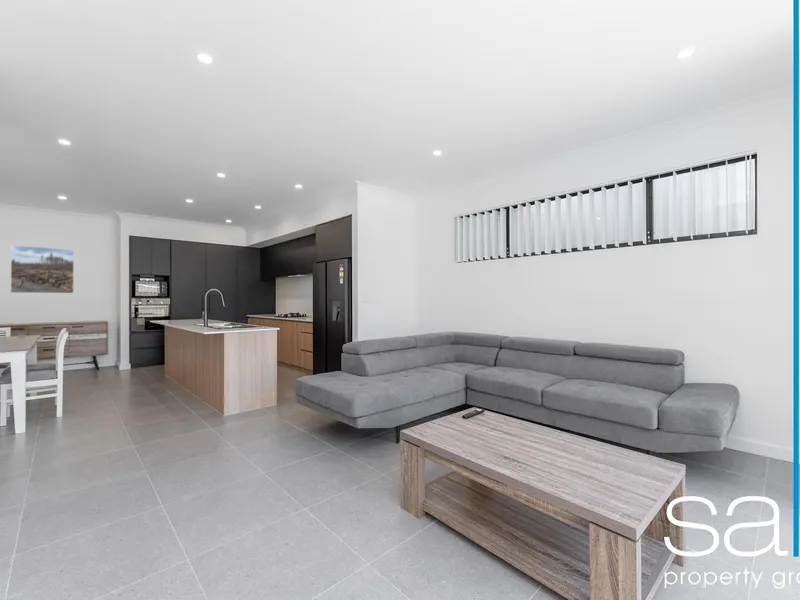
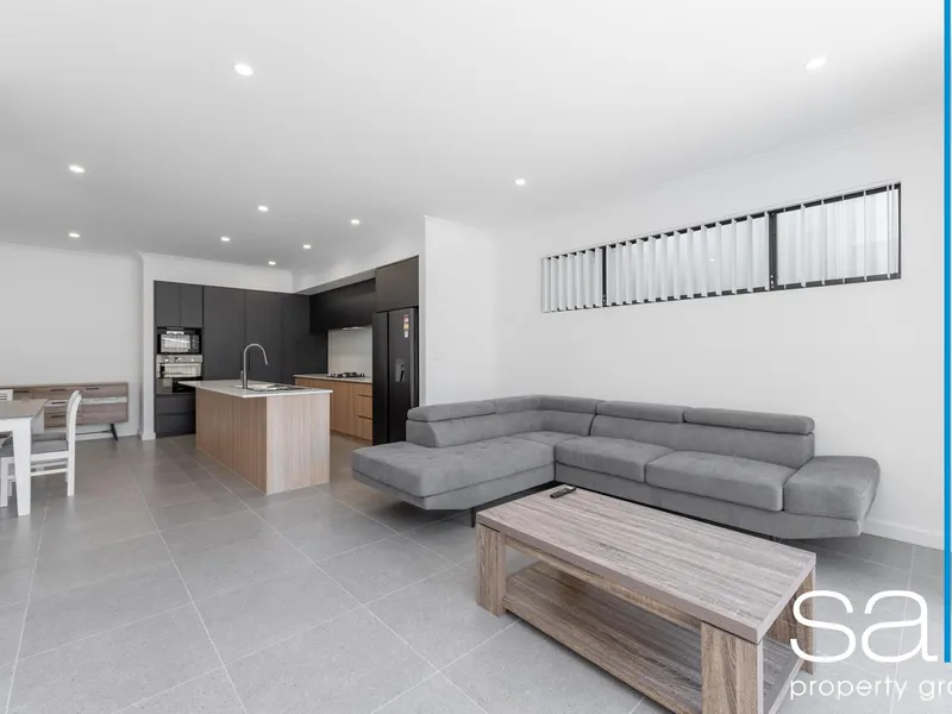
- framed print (43, 270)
